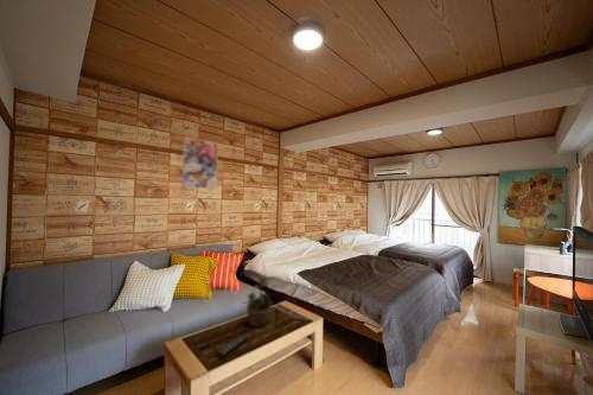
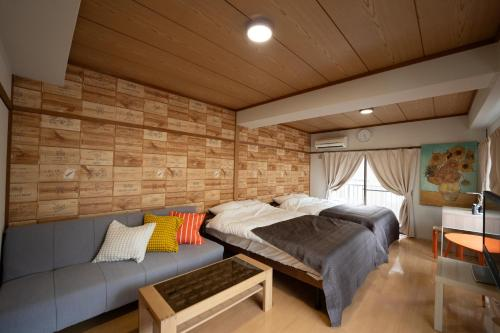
- potted plant (260, 299)
- remote control (232, 345)
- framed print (200, 164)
